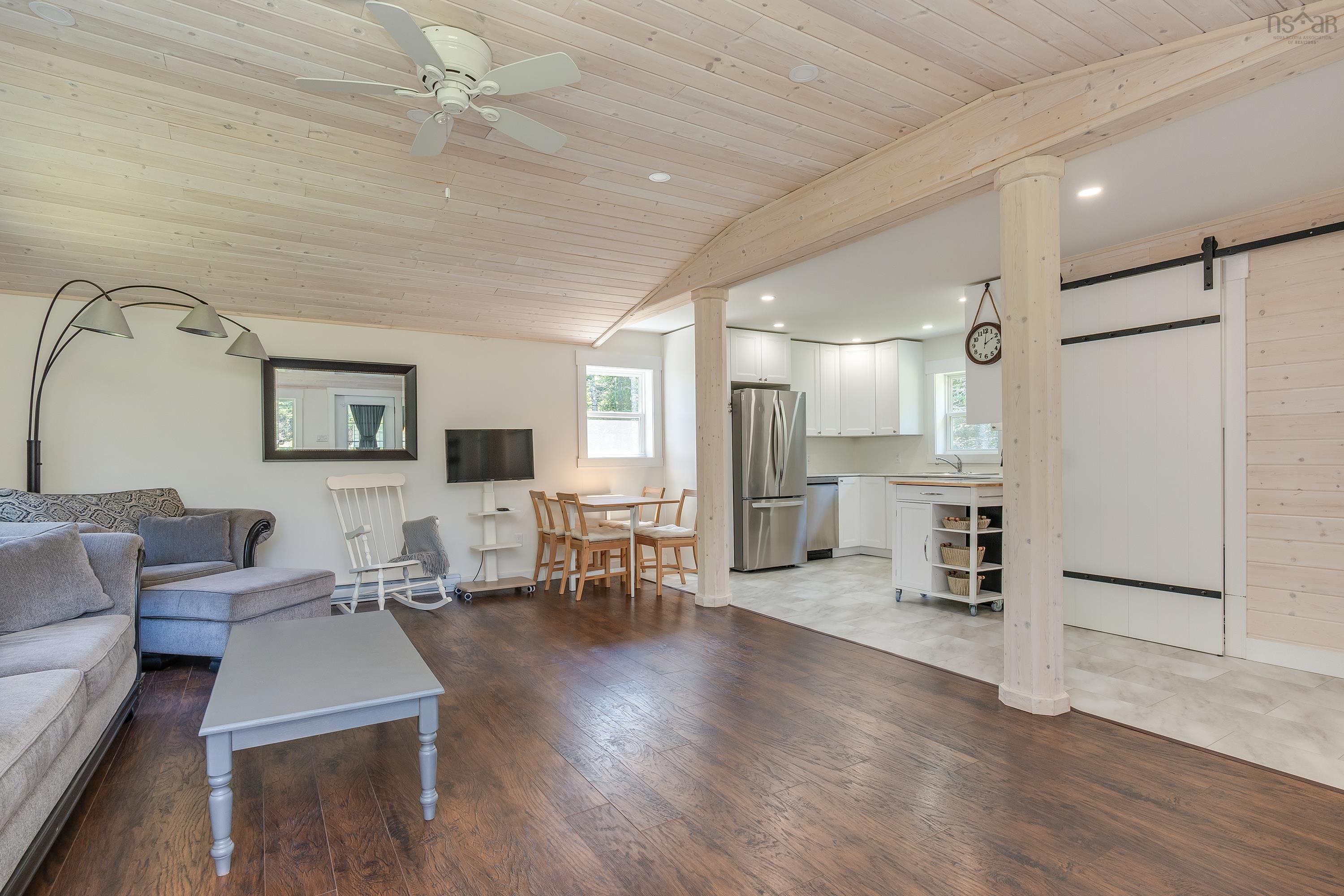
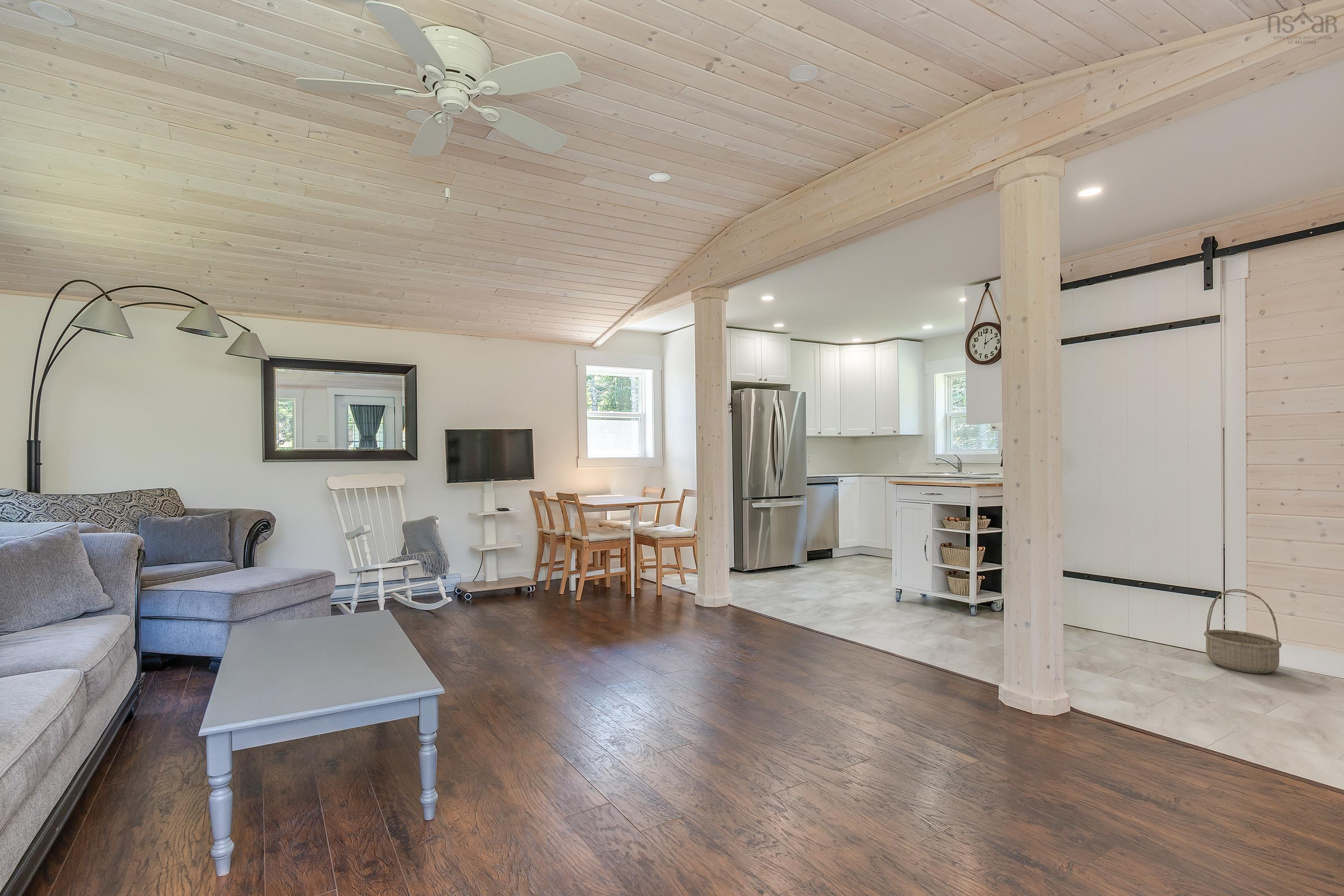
+ basket (1240, 631)
